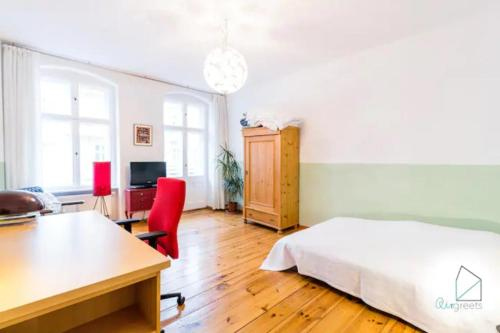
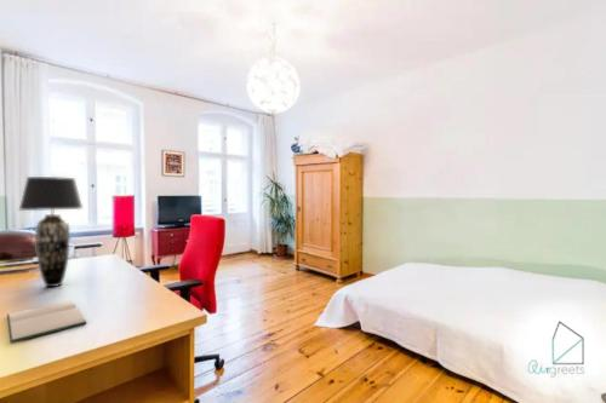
+ table lamp (52, 231)
+ hardback book (45, 316)
